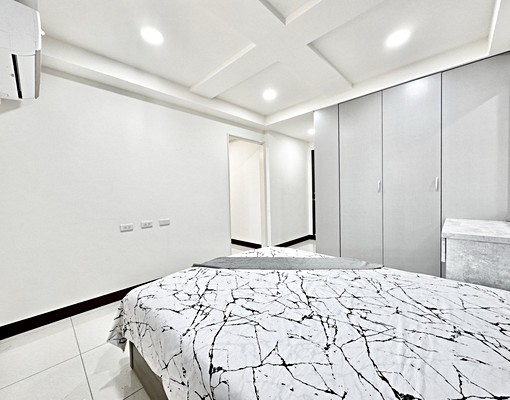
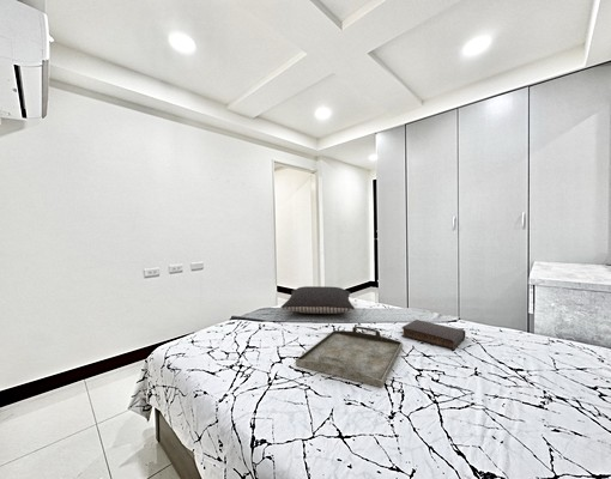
+ book (432, 332)
+ serving tray (352, 347)
+ pillow (319, 298)
